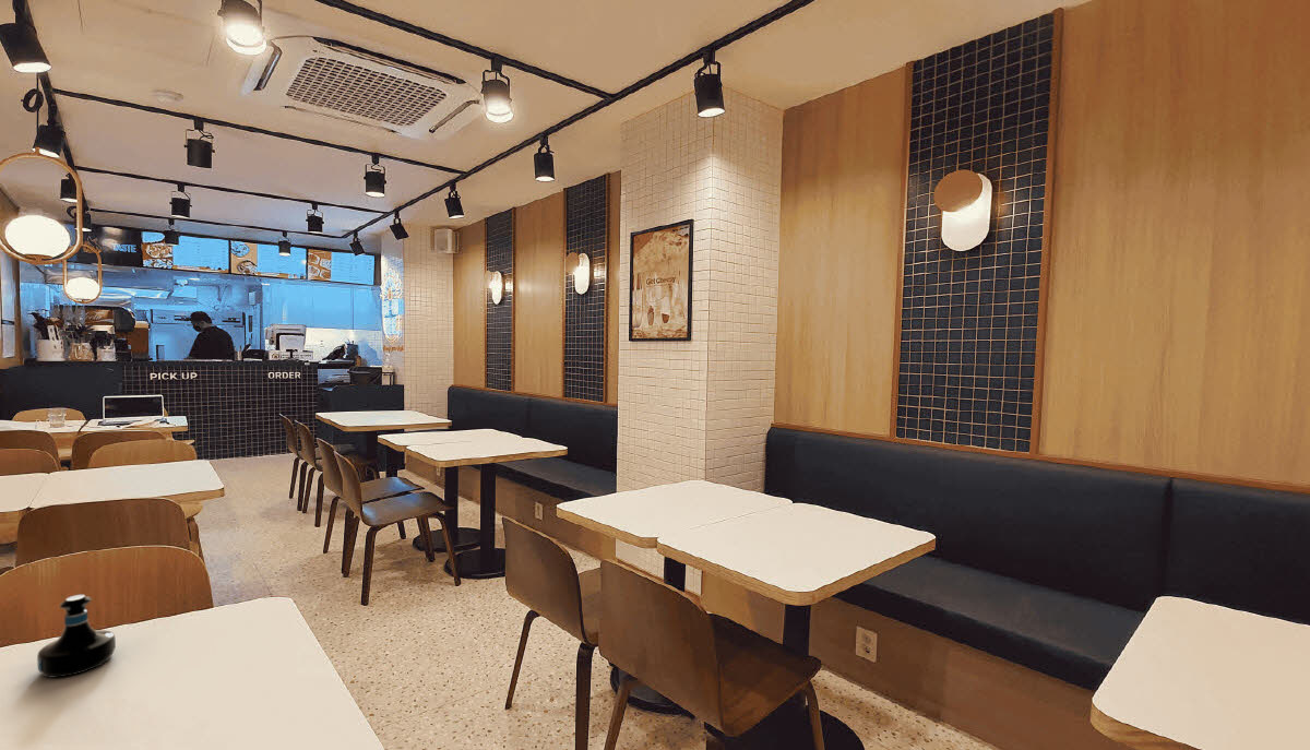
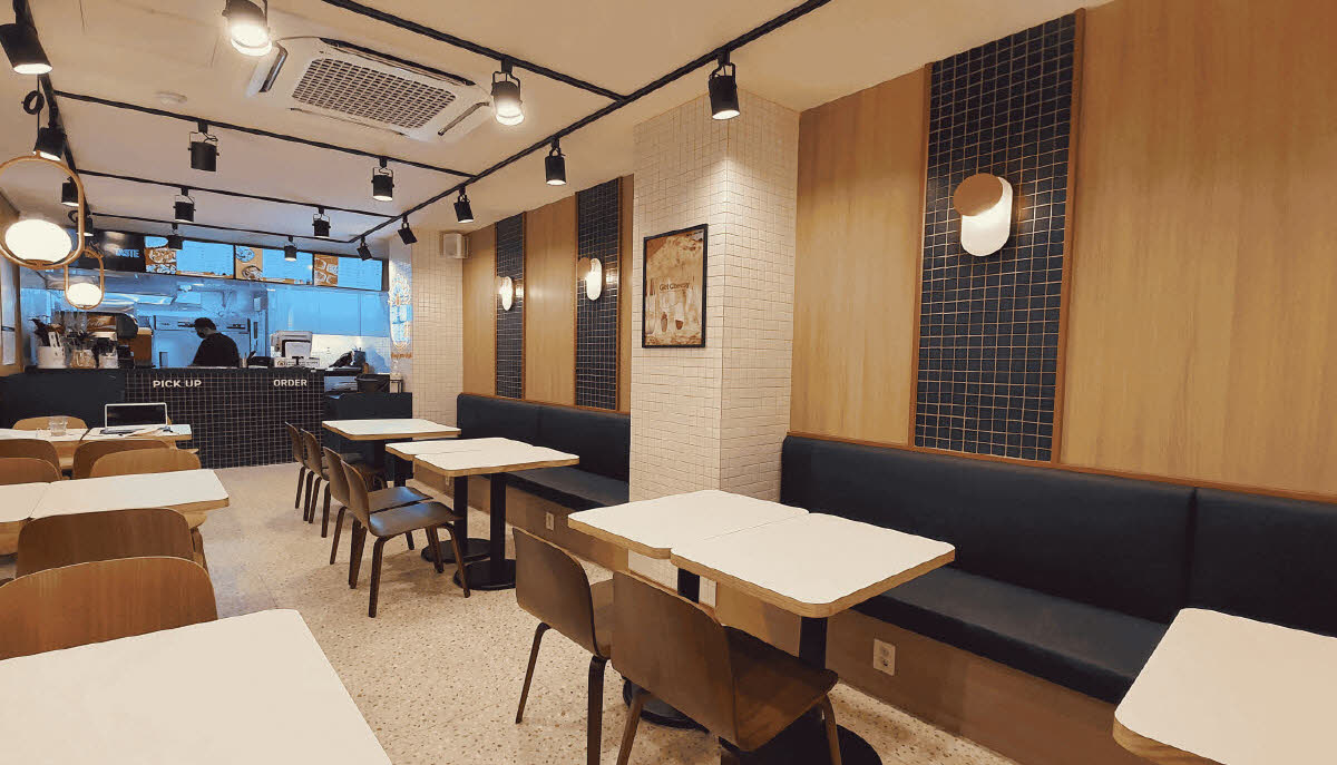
- tequila bottle (76, 630)
